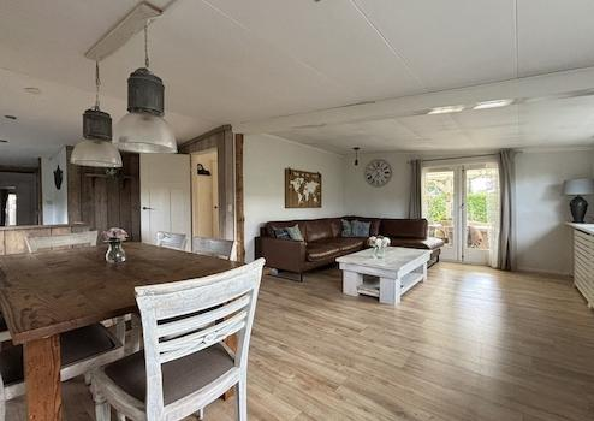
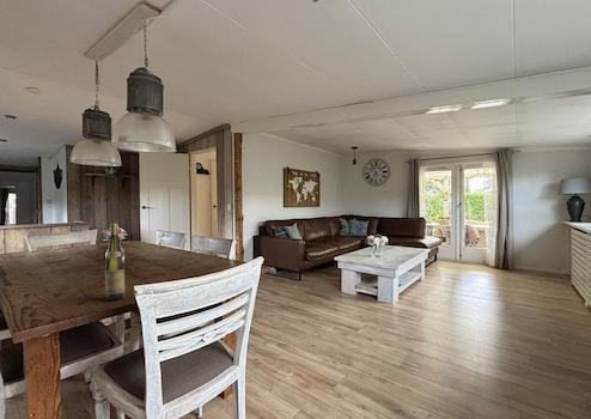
+ wine bottle (114, 261)
